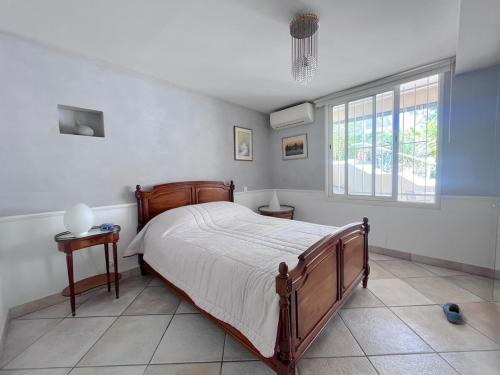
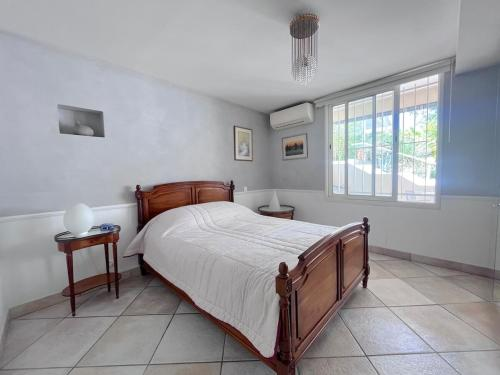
- shoe (451, 308)
